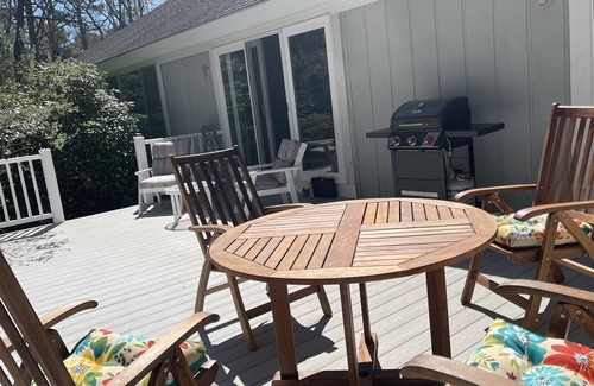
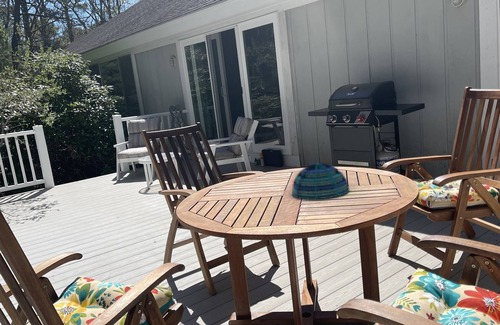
+ decorative bowl (319, 177)
